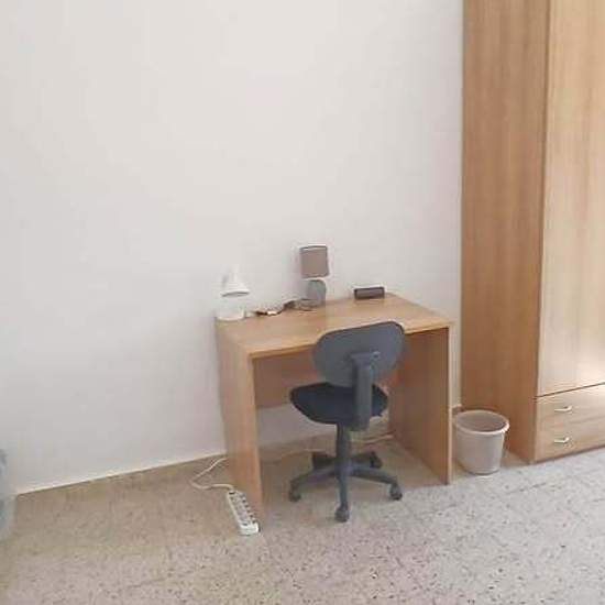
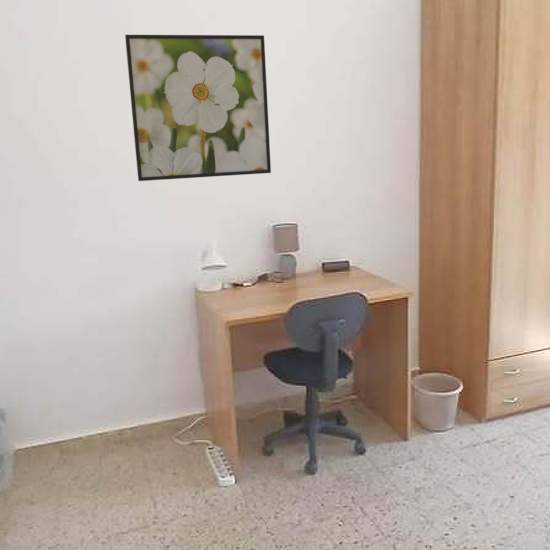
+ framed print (201, 107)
